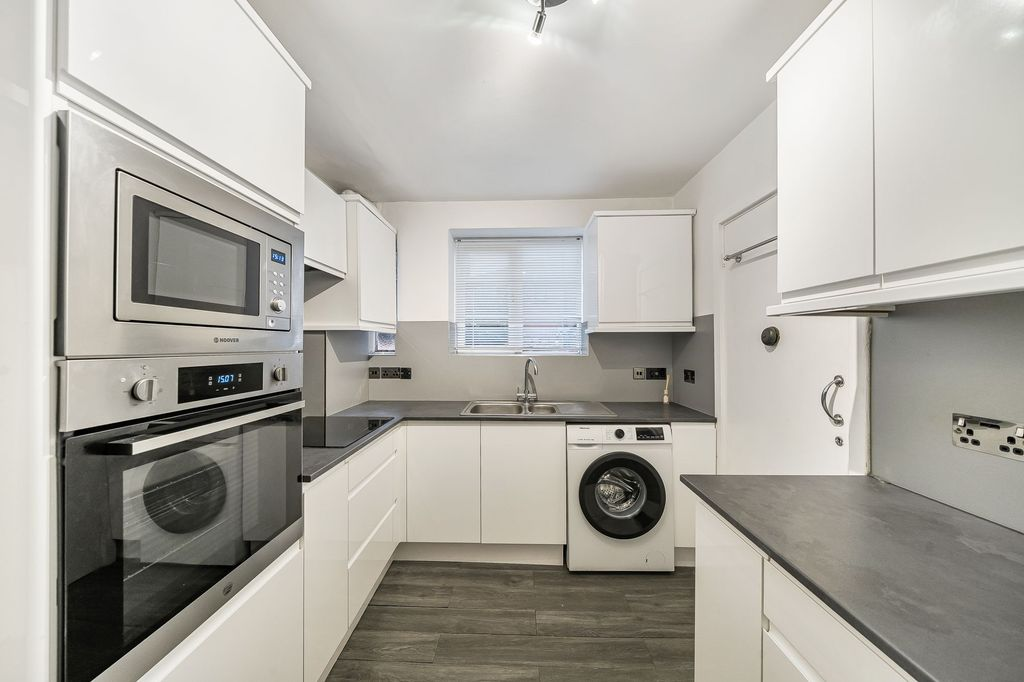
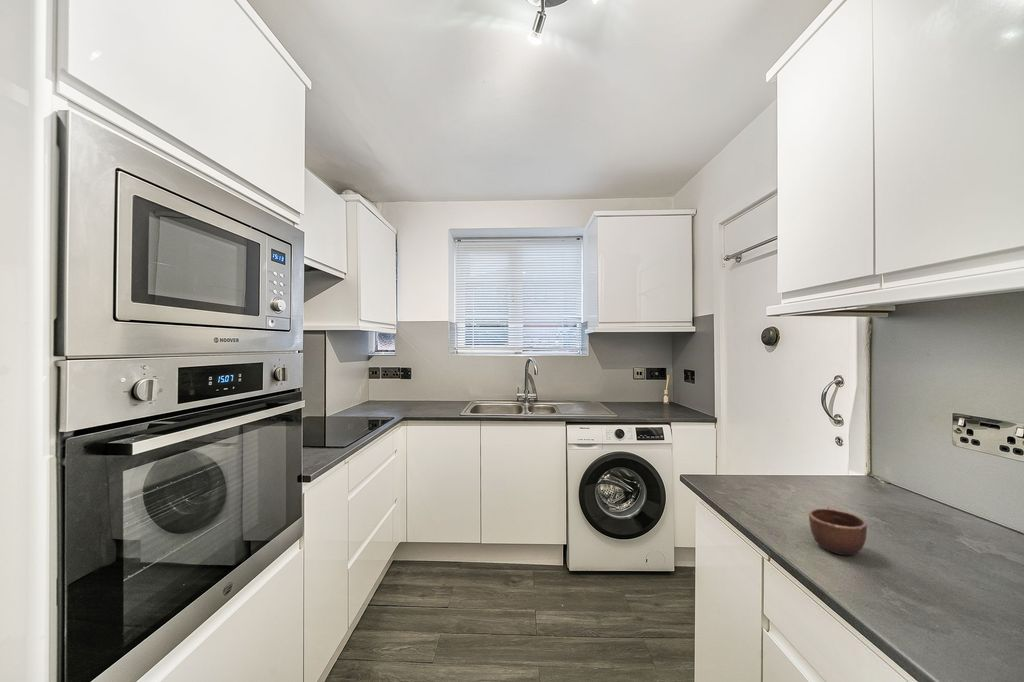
+ mug (832, 530)
